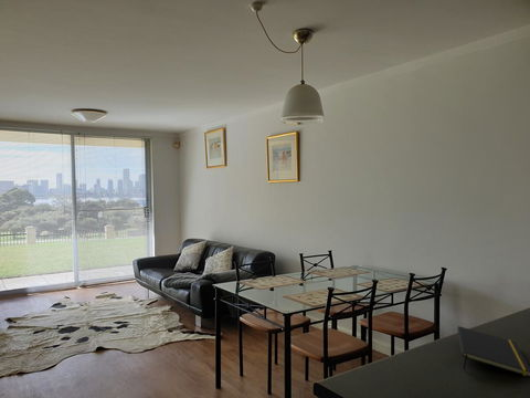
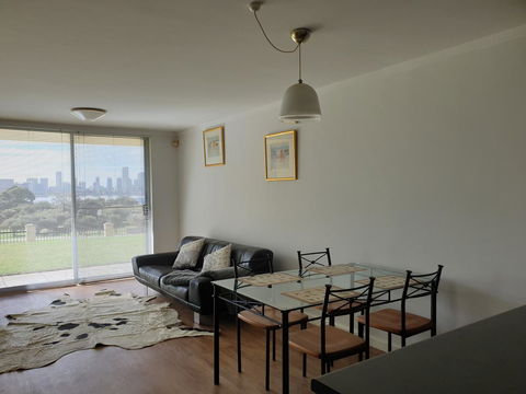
- notepad (490, 348)
